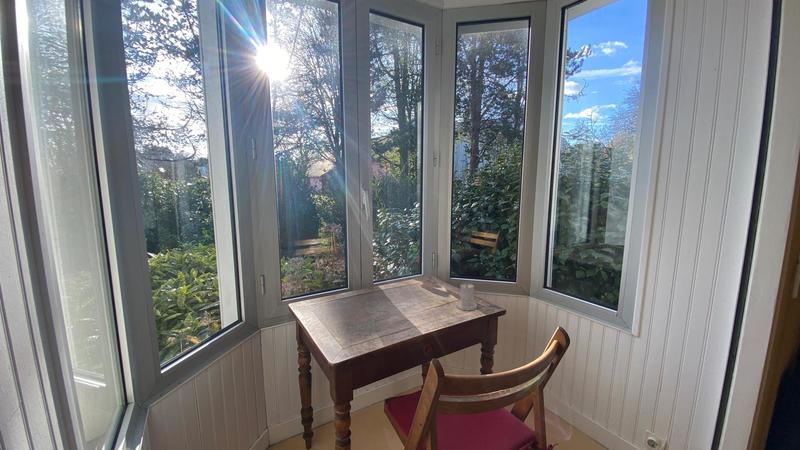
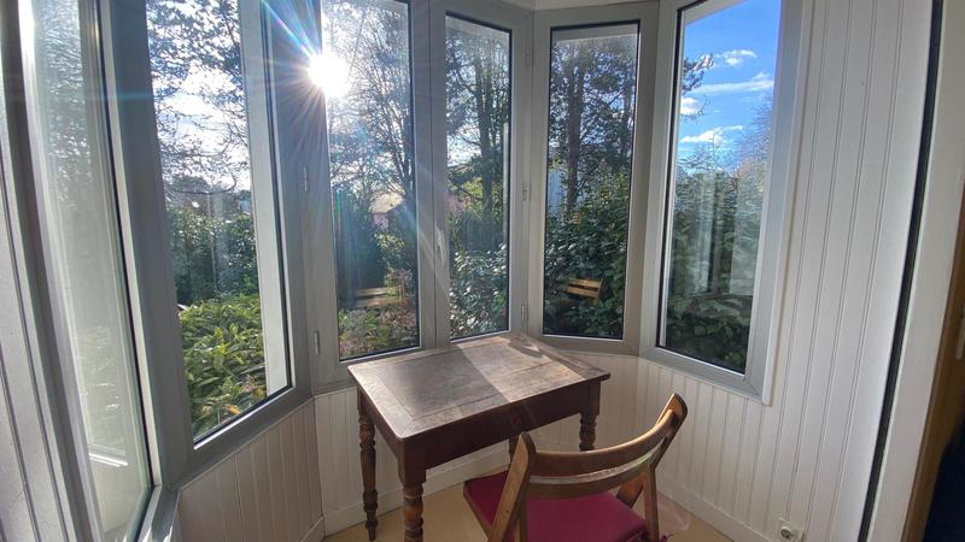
- candle (466, 294)
